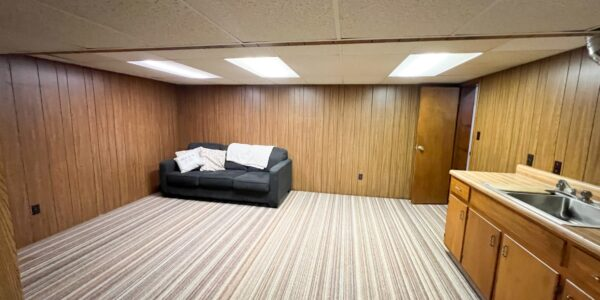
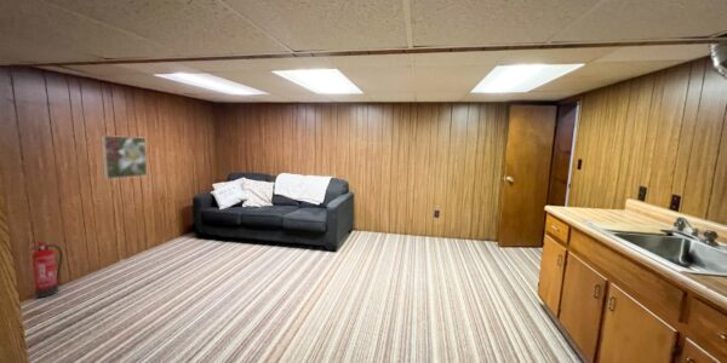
+ fire extinguisher (47, 265)
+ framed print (126, 156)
